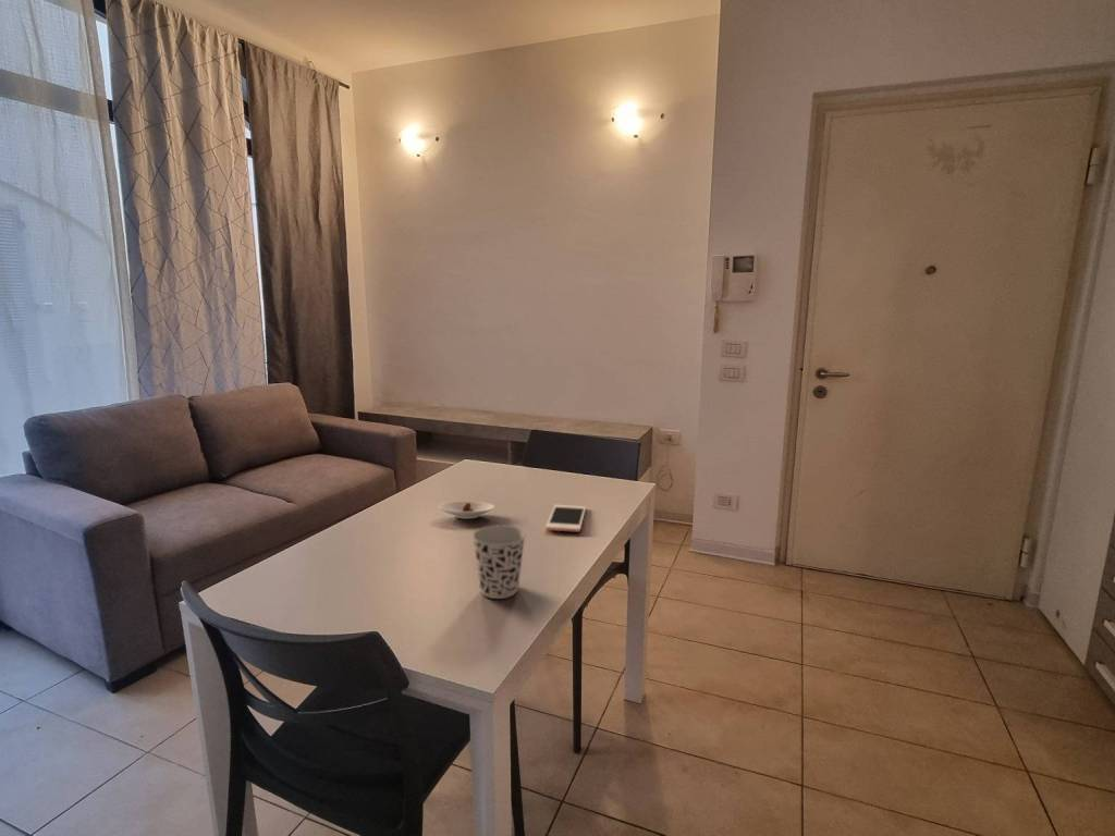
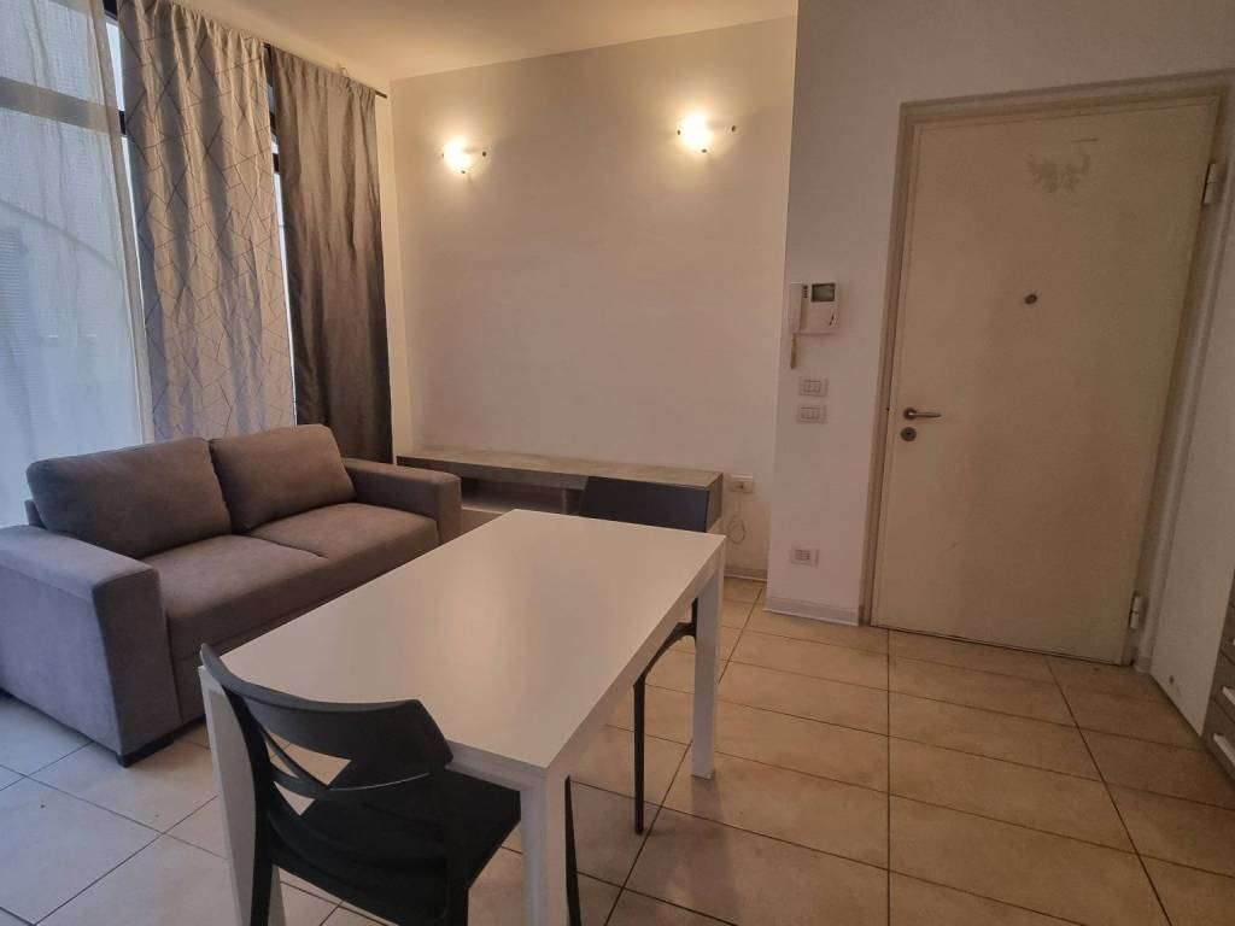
- cup (499, 562)
- saucer (466, 509)
- cell phone (566, 517)
